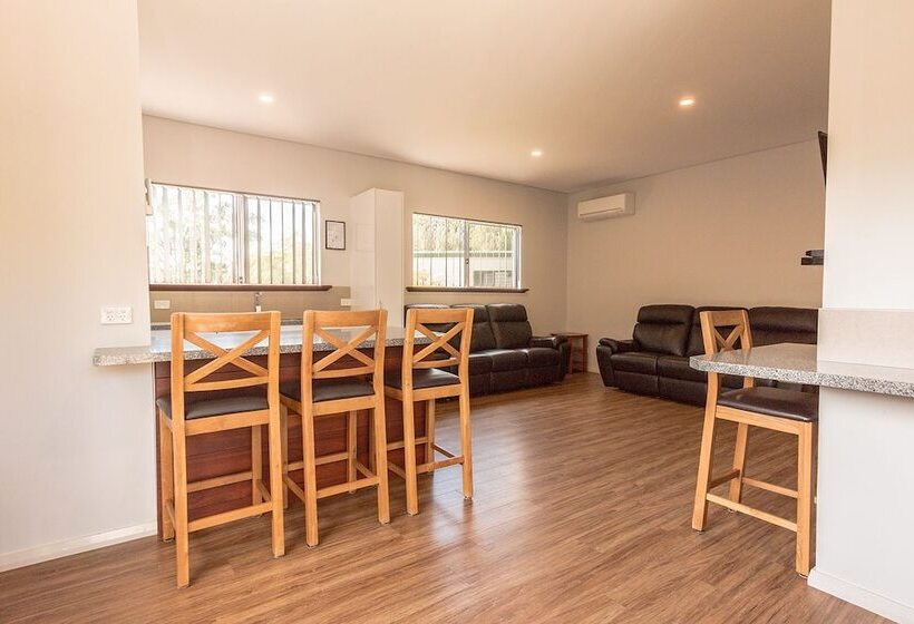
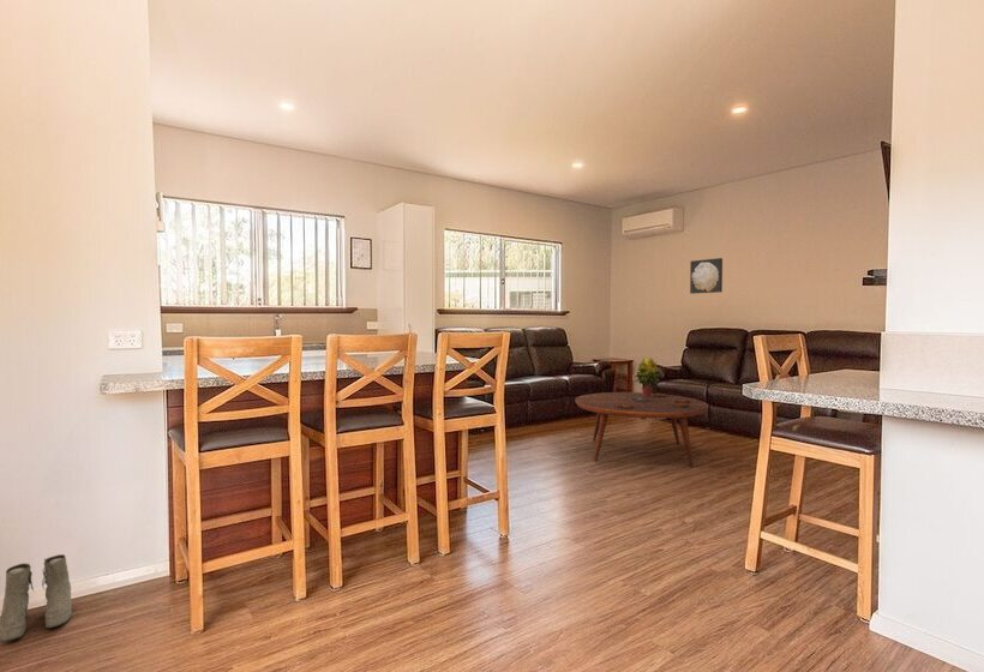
+ wall art (706, 276)
+ potted plant (648, 379)
+ coffee table (642, 419)
+ boots (32, 589)
